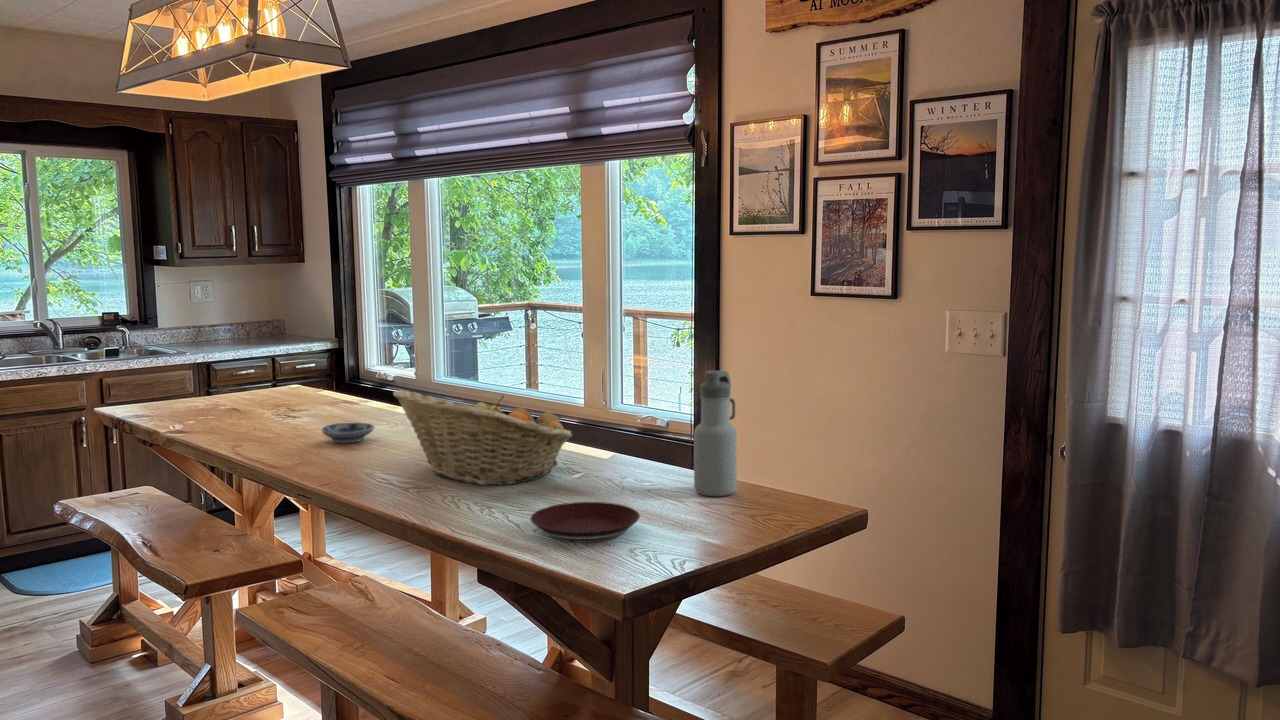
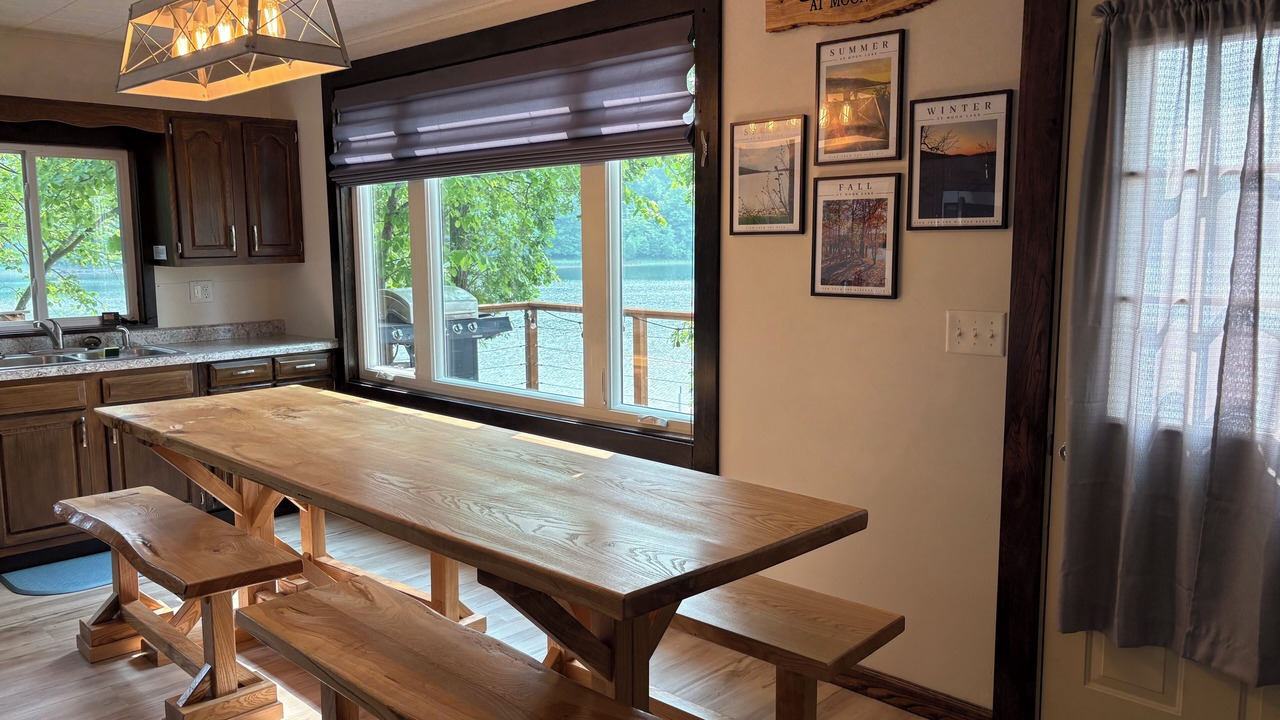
- water bottle (715, 431)
- bowl (348, 433)
- plate (585, 523)
- fruit basket (482, 429)
